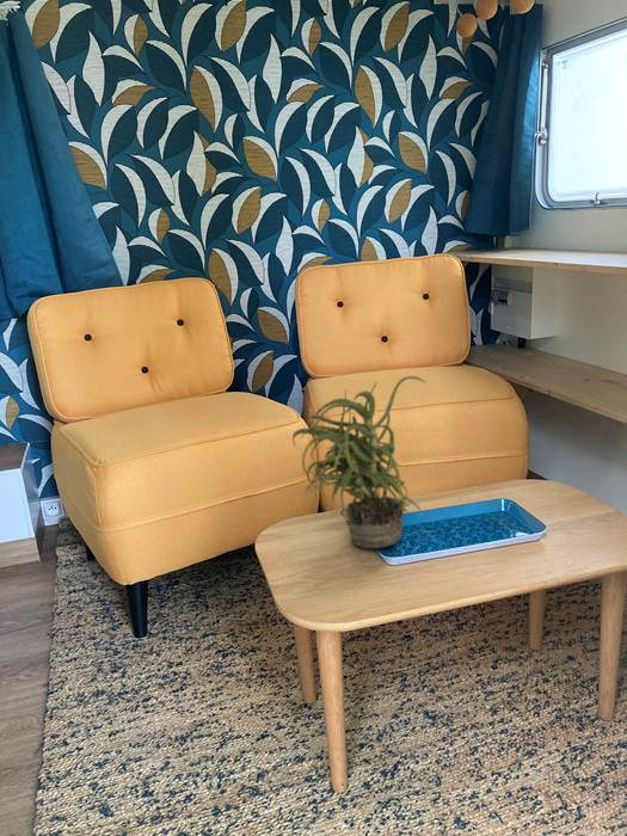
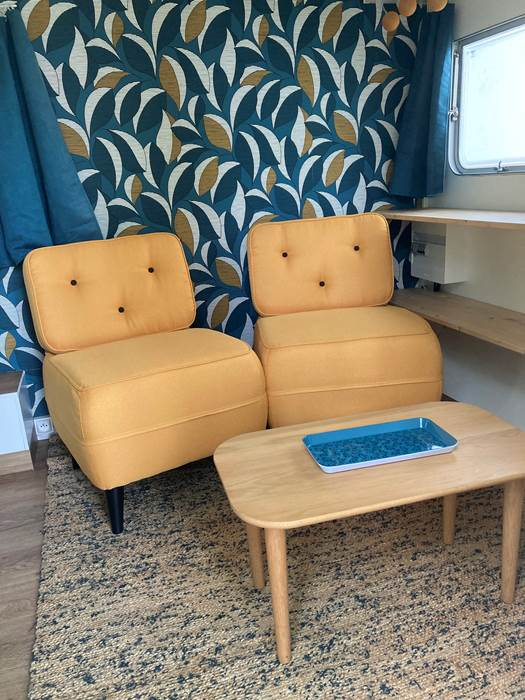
- potted plant (359, 462)
